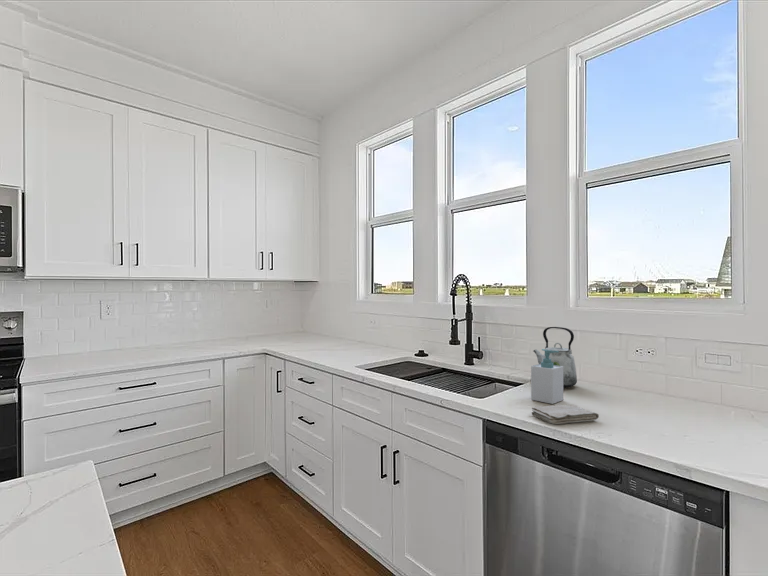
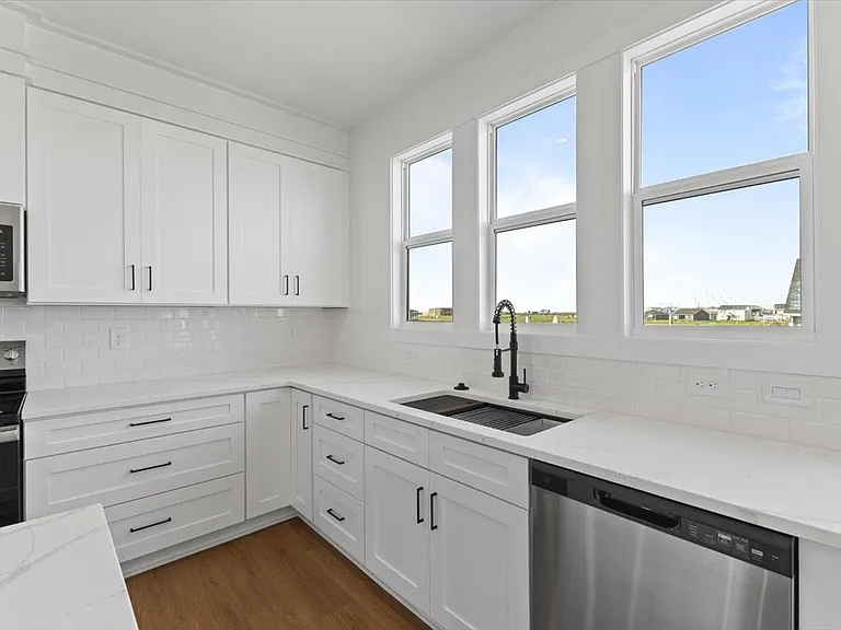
- washcloth (563, 413)
- kettle (552, 355)
- soap bottle (547, 374)
